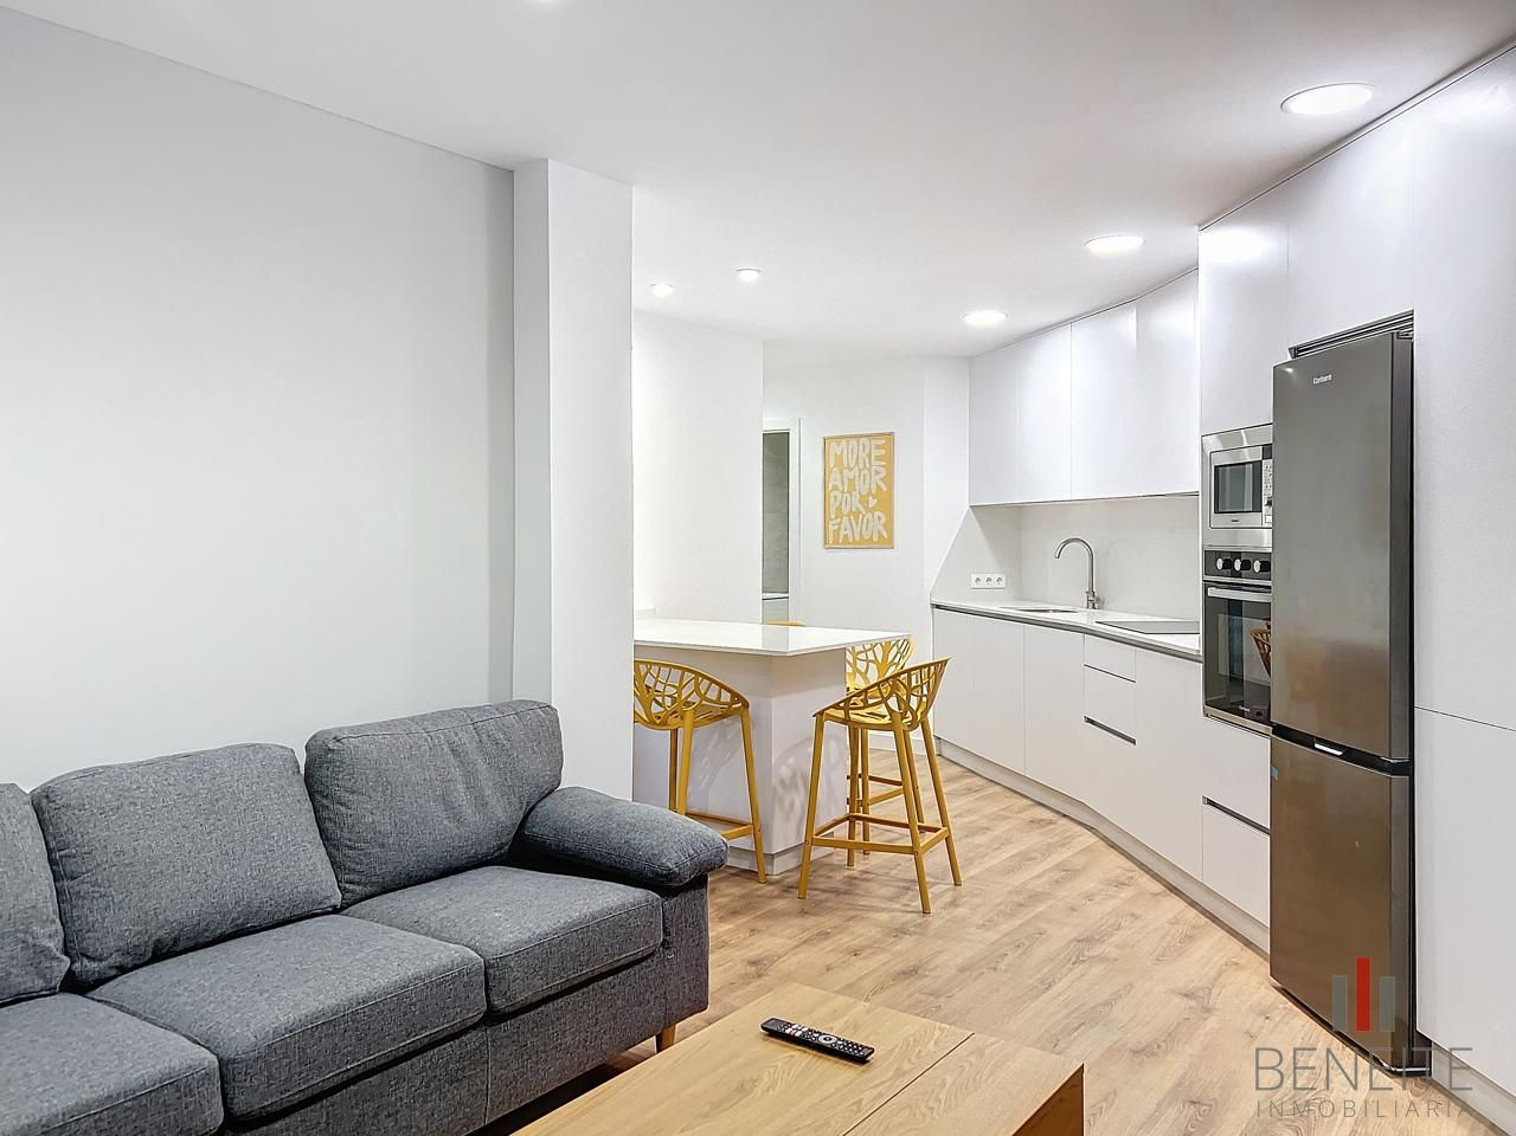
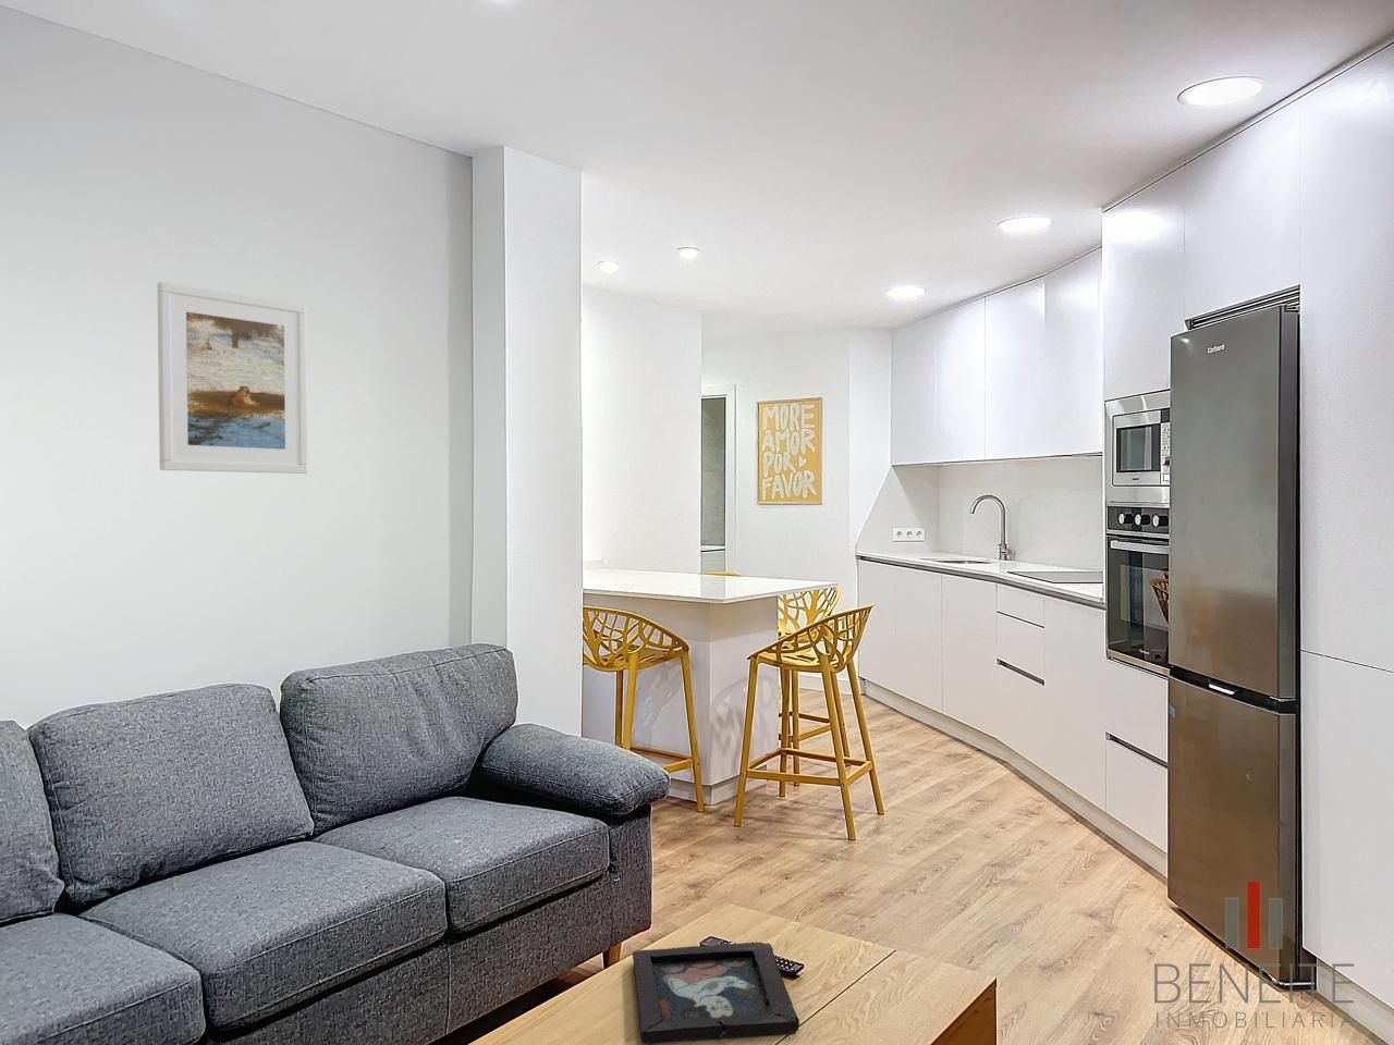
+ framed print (236, 383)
+ decorative tray (711, 988)
